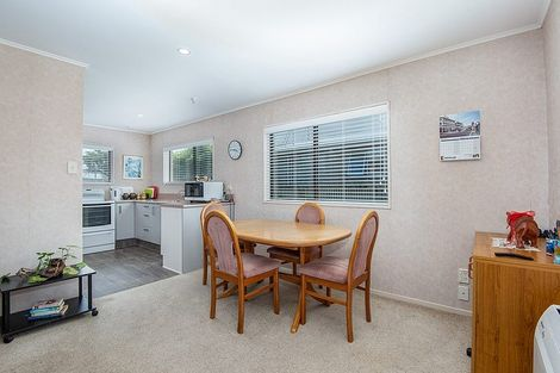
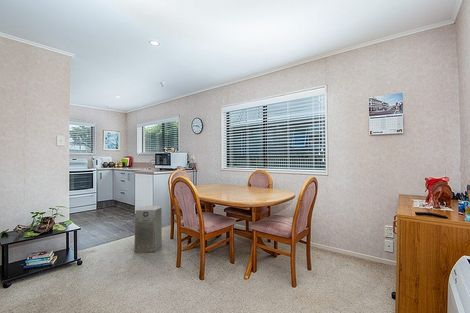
+ fan (149, 227)
